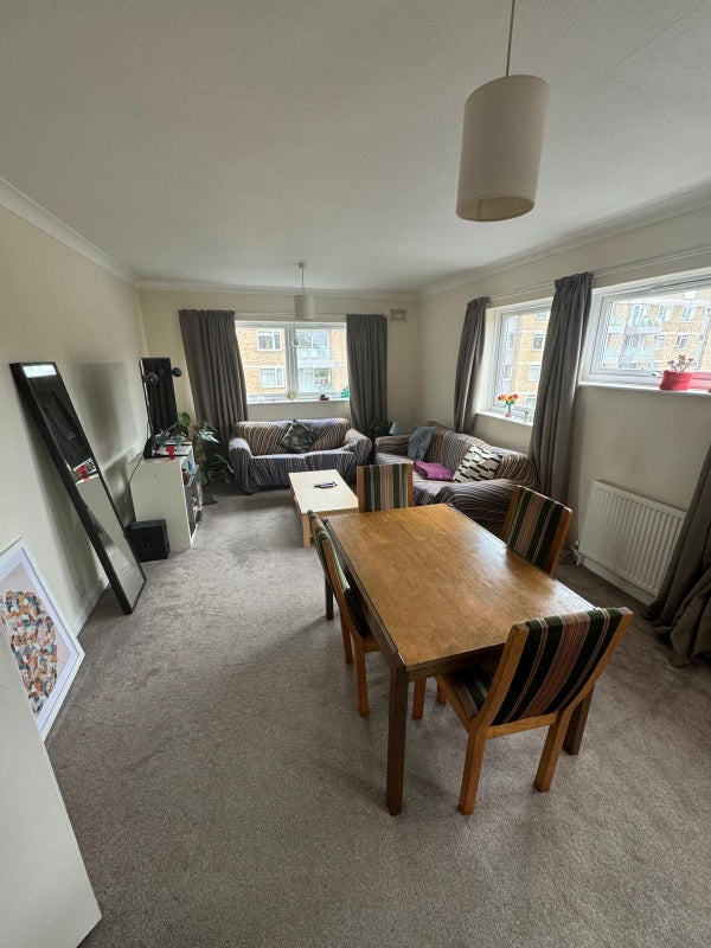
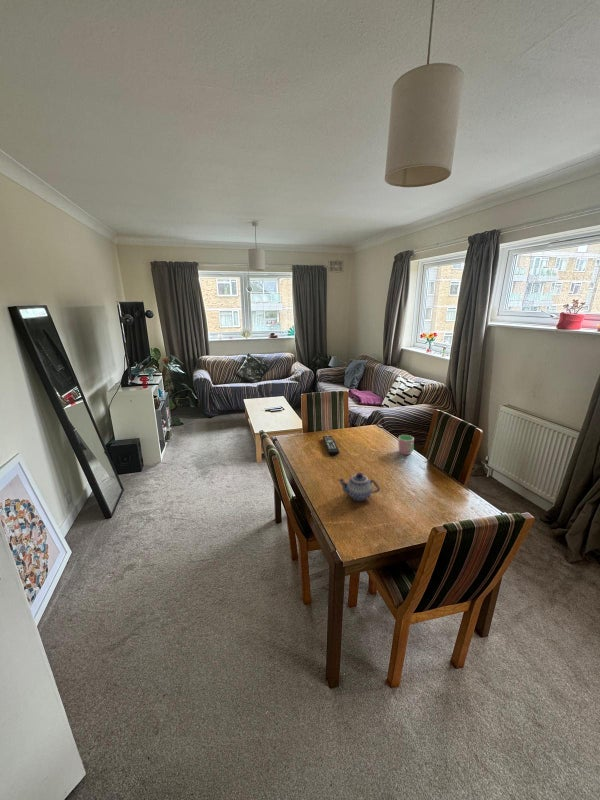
+ remote control (330, 444)
+ cup (407, 446)
+ teapot (358, 485)
